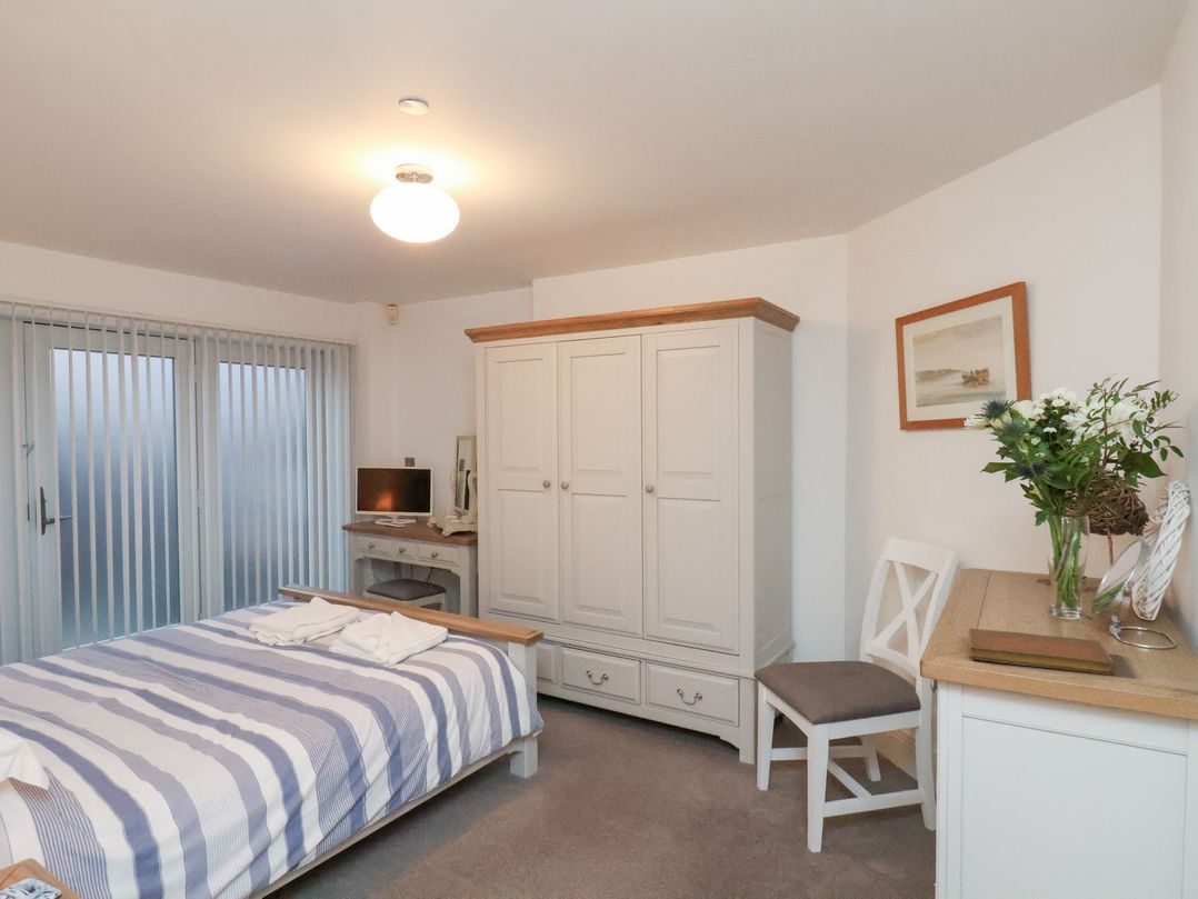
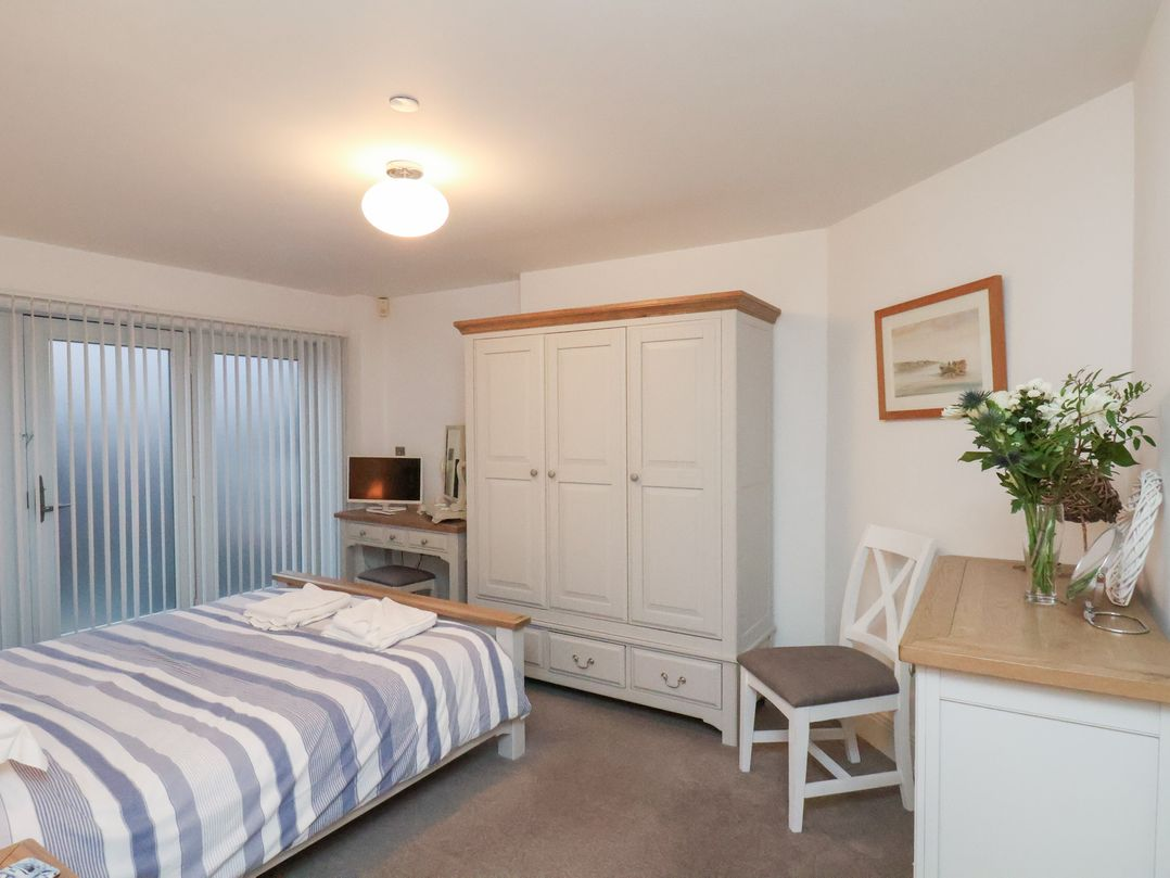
- notebook (1035, 649)
